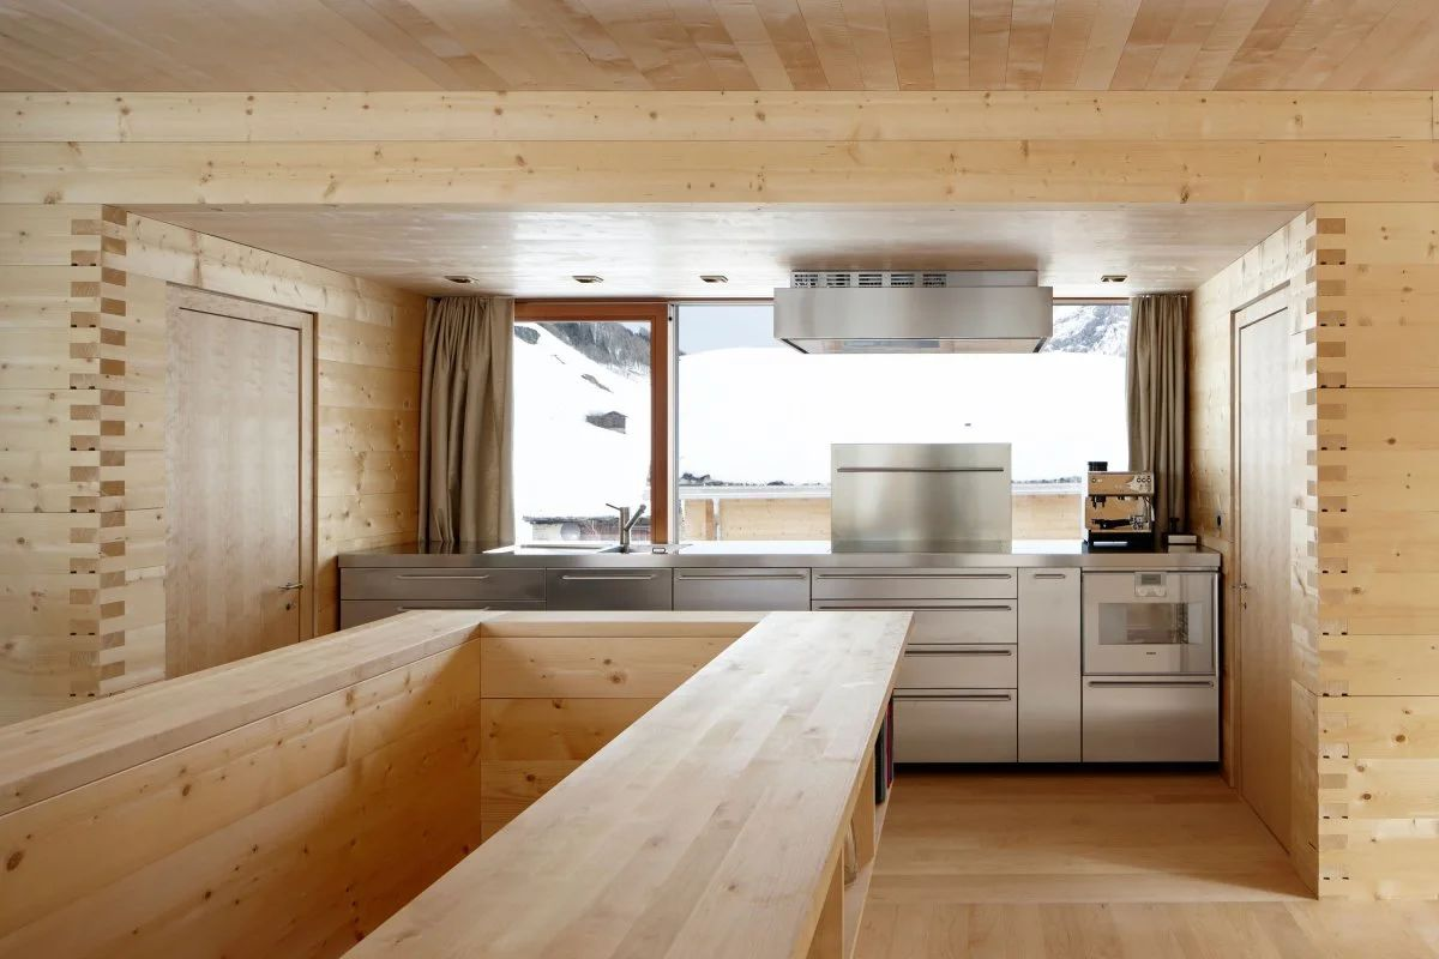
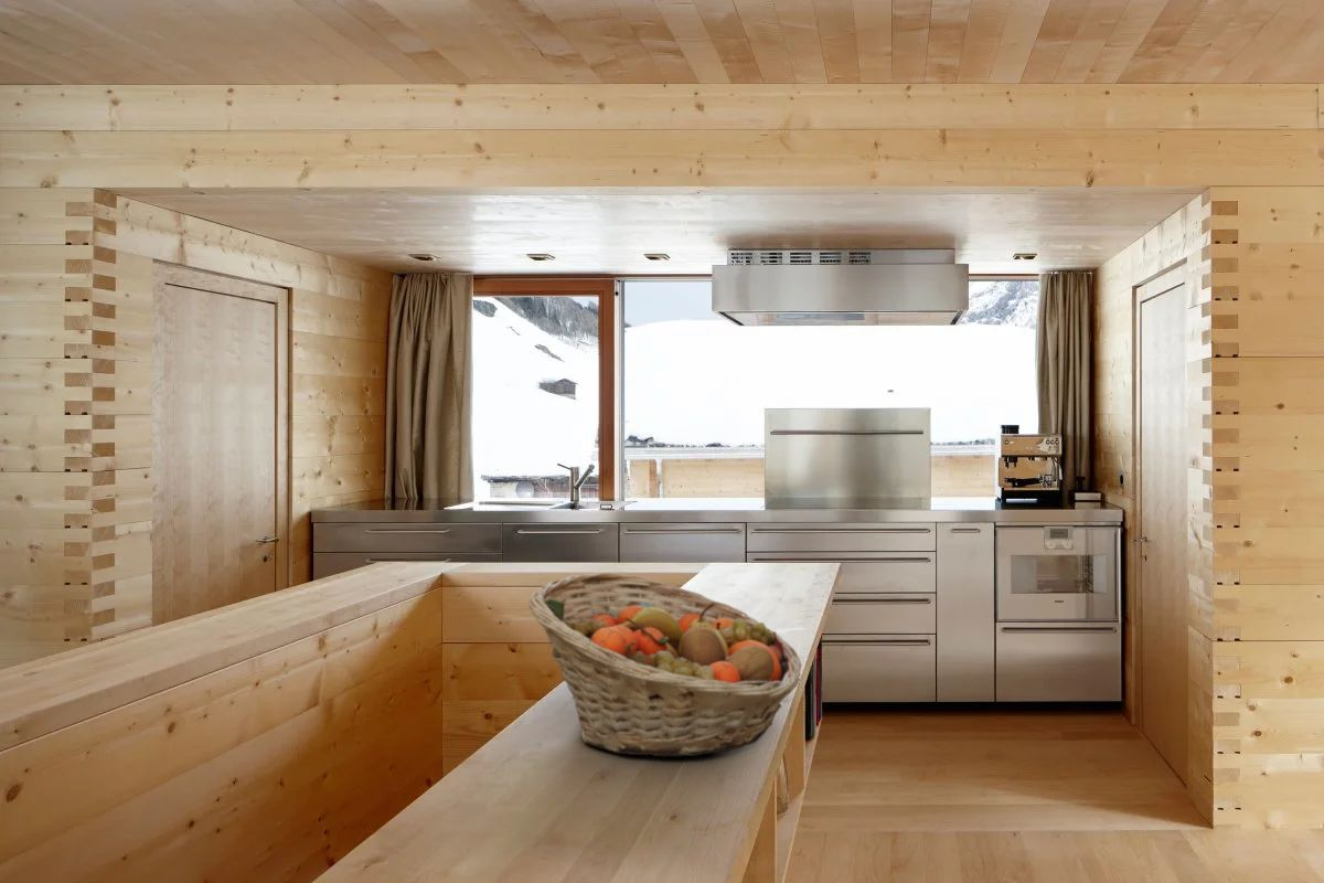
+ fruit basket (668, 653)
